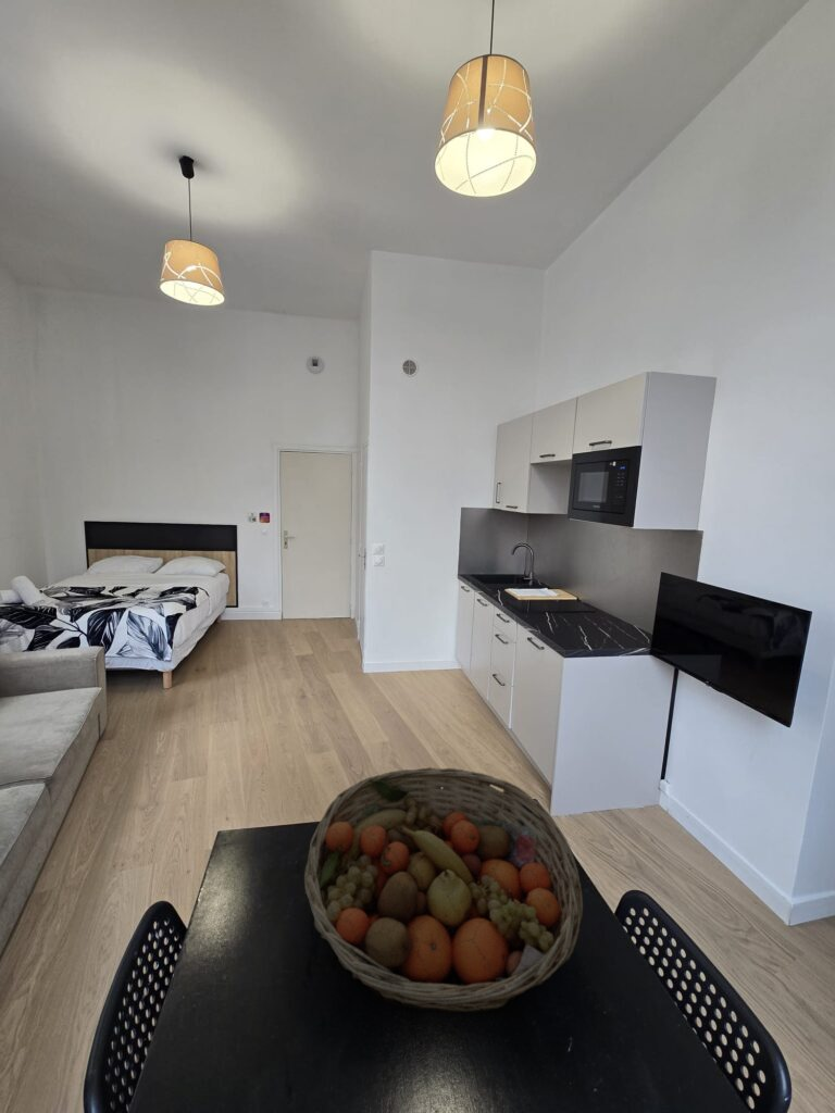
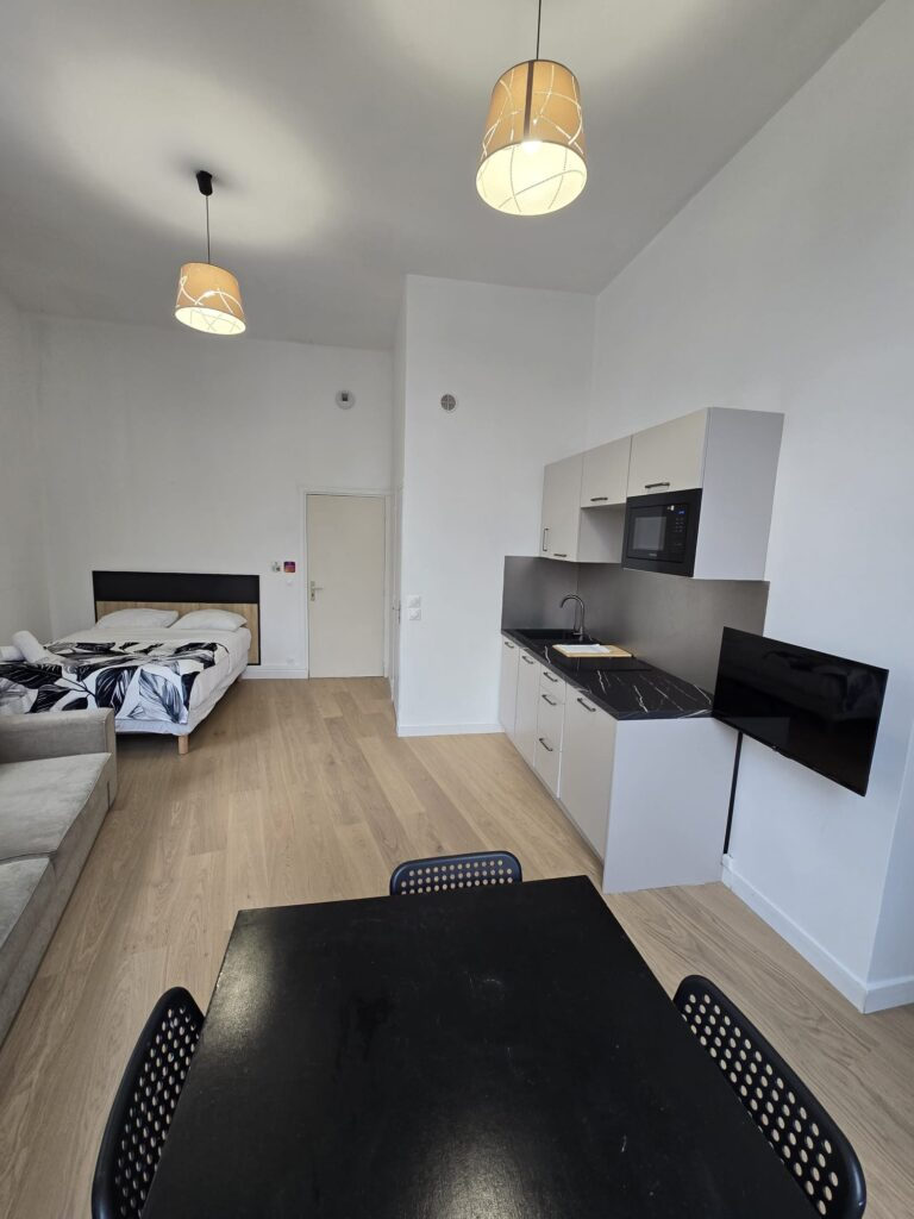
- fruit basket (439, 877)
